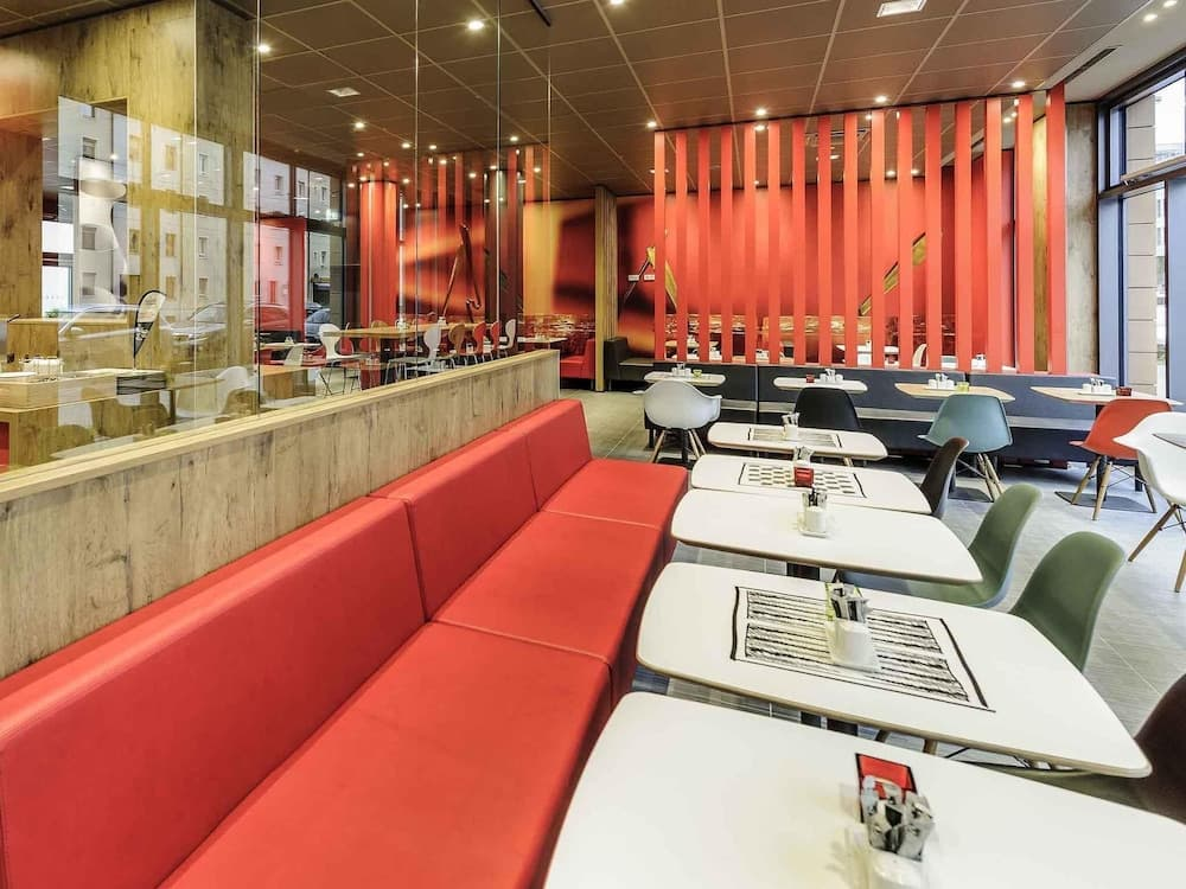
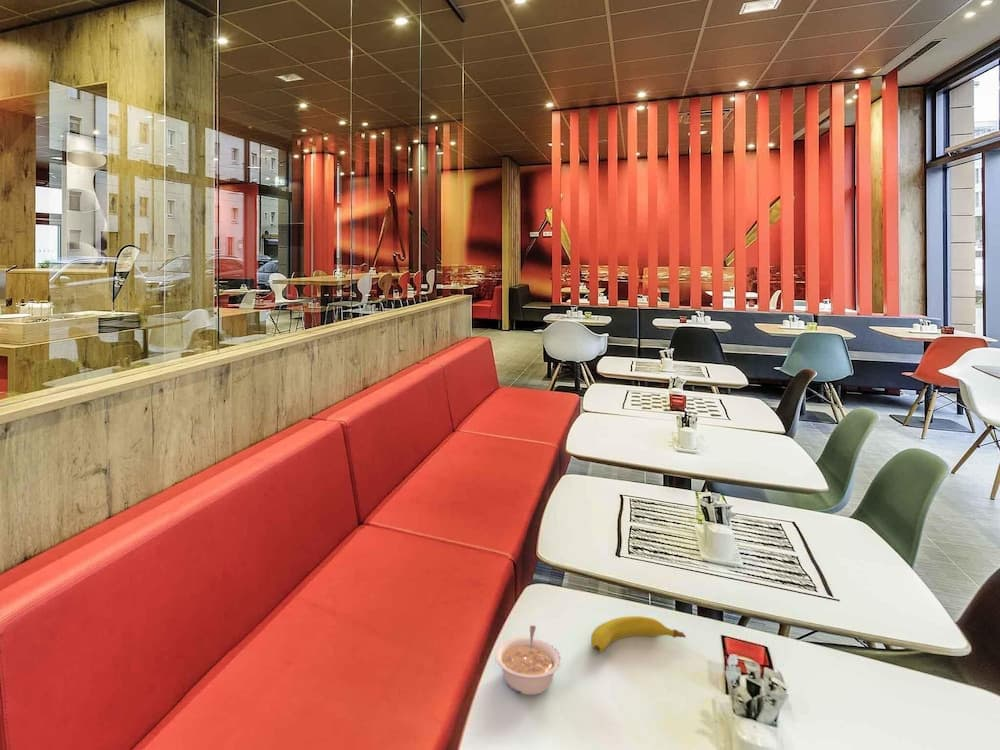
+ legume (526, 664)
+ fruit (632, 635)
